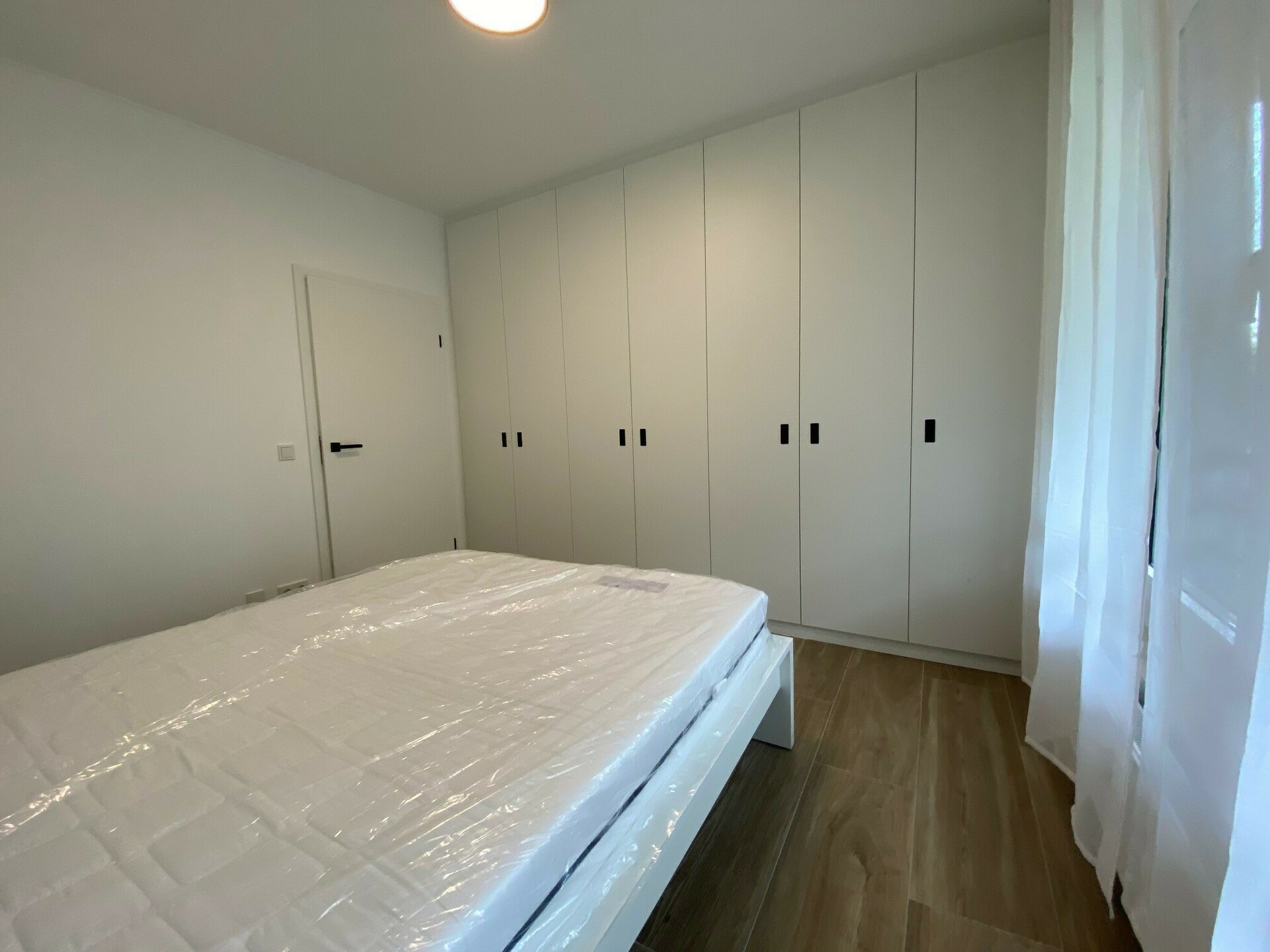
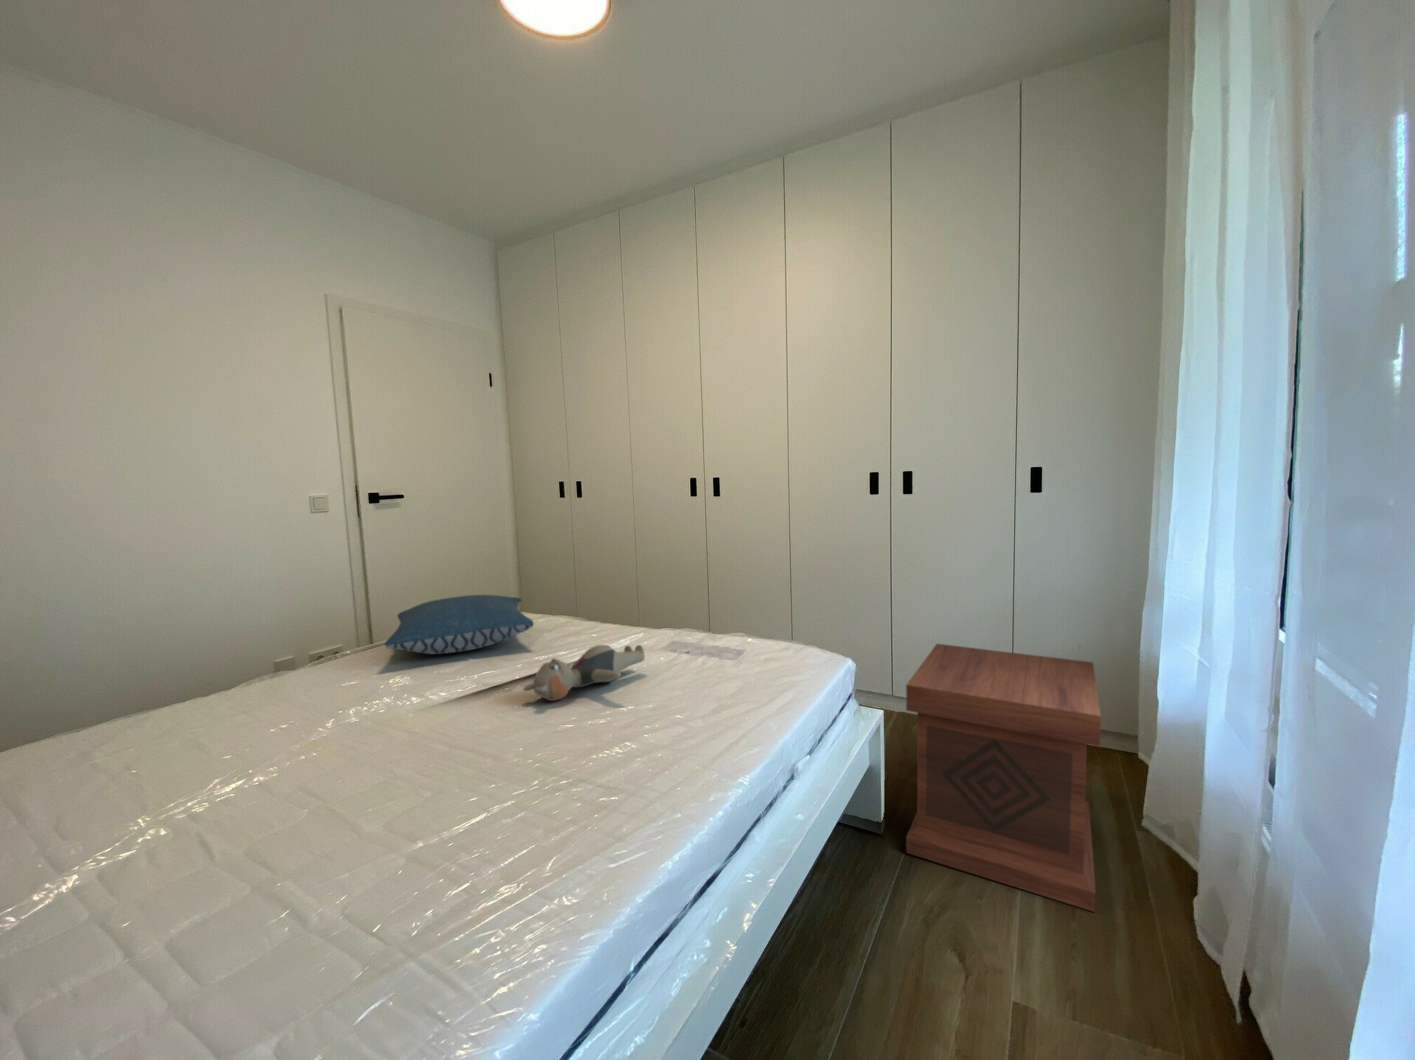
+ pillow (462, 621)
+ side table (1003, 755)
+ teddy bear (587, 668)
